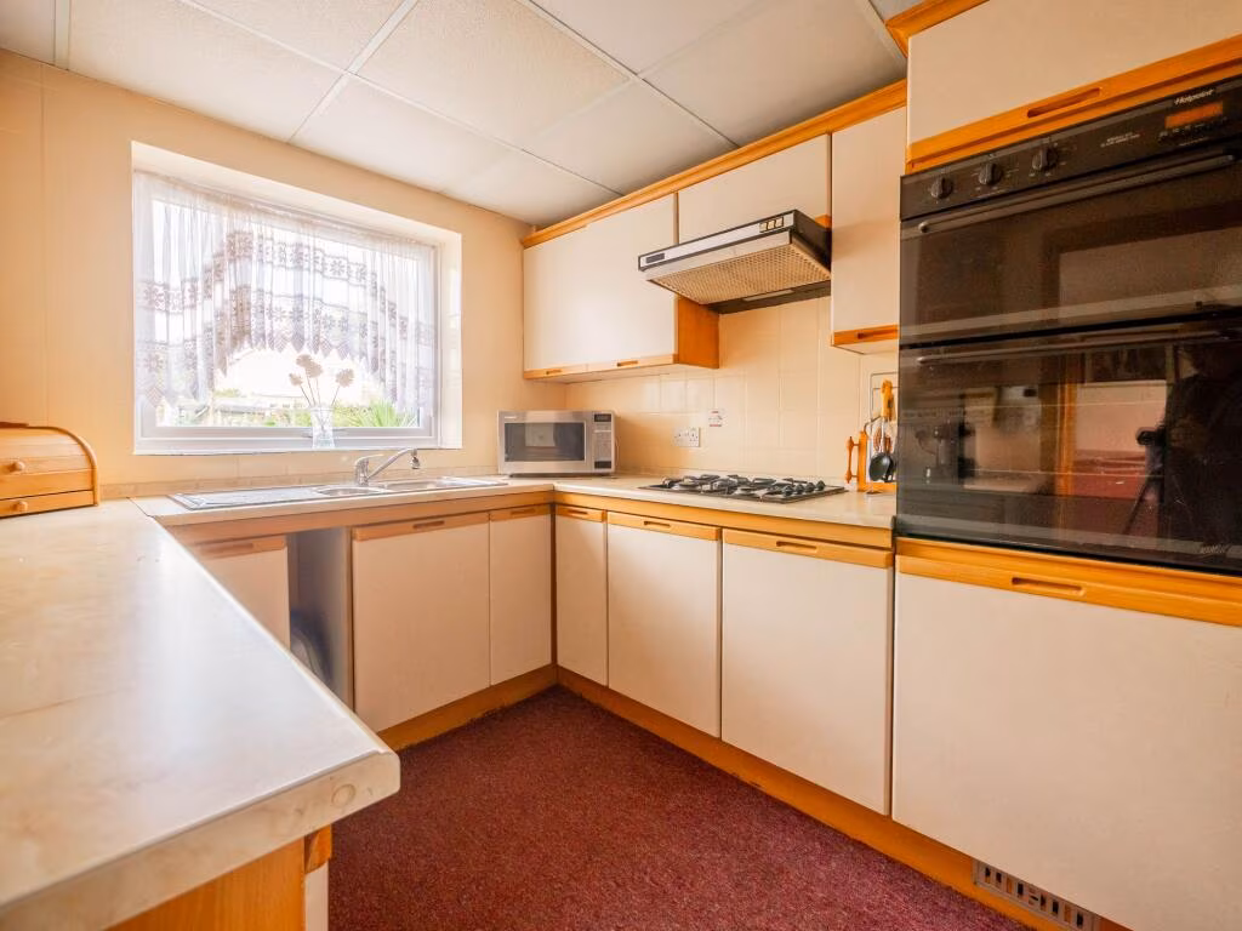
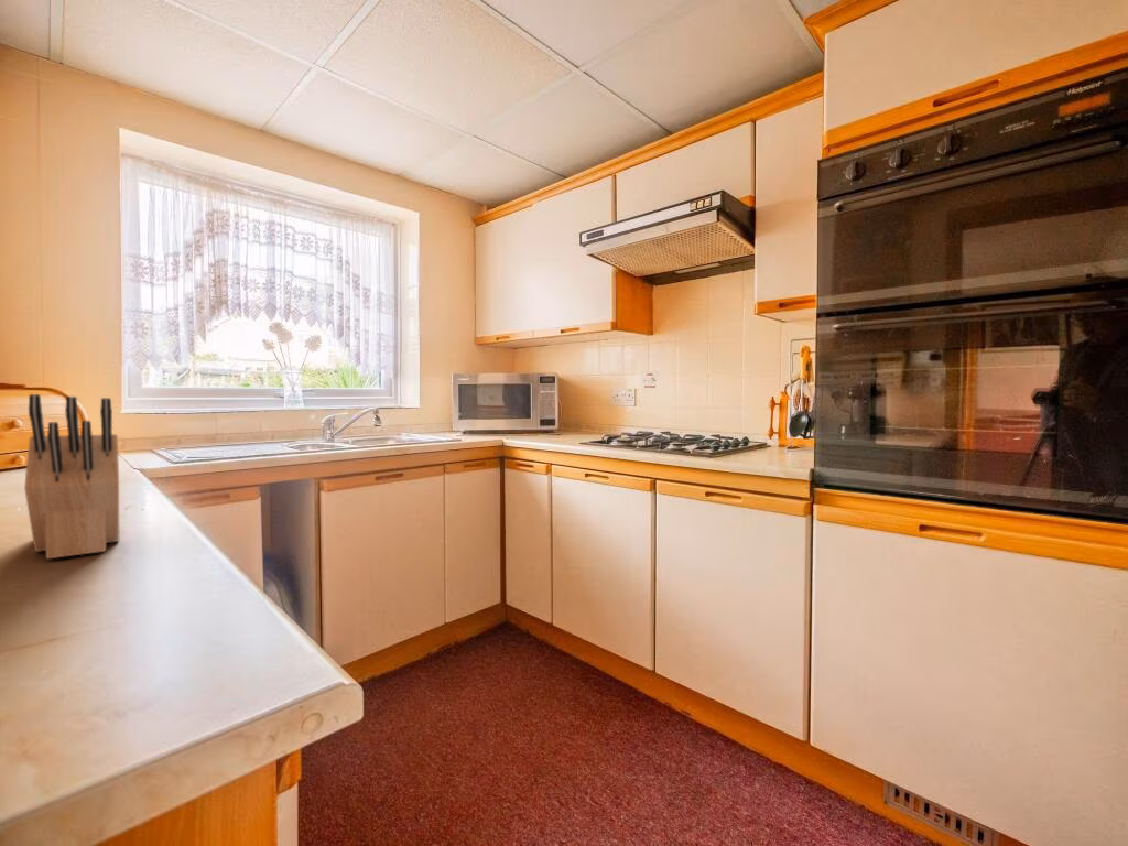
+ knife block (76, 471)
